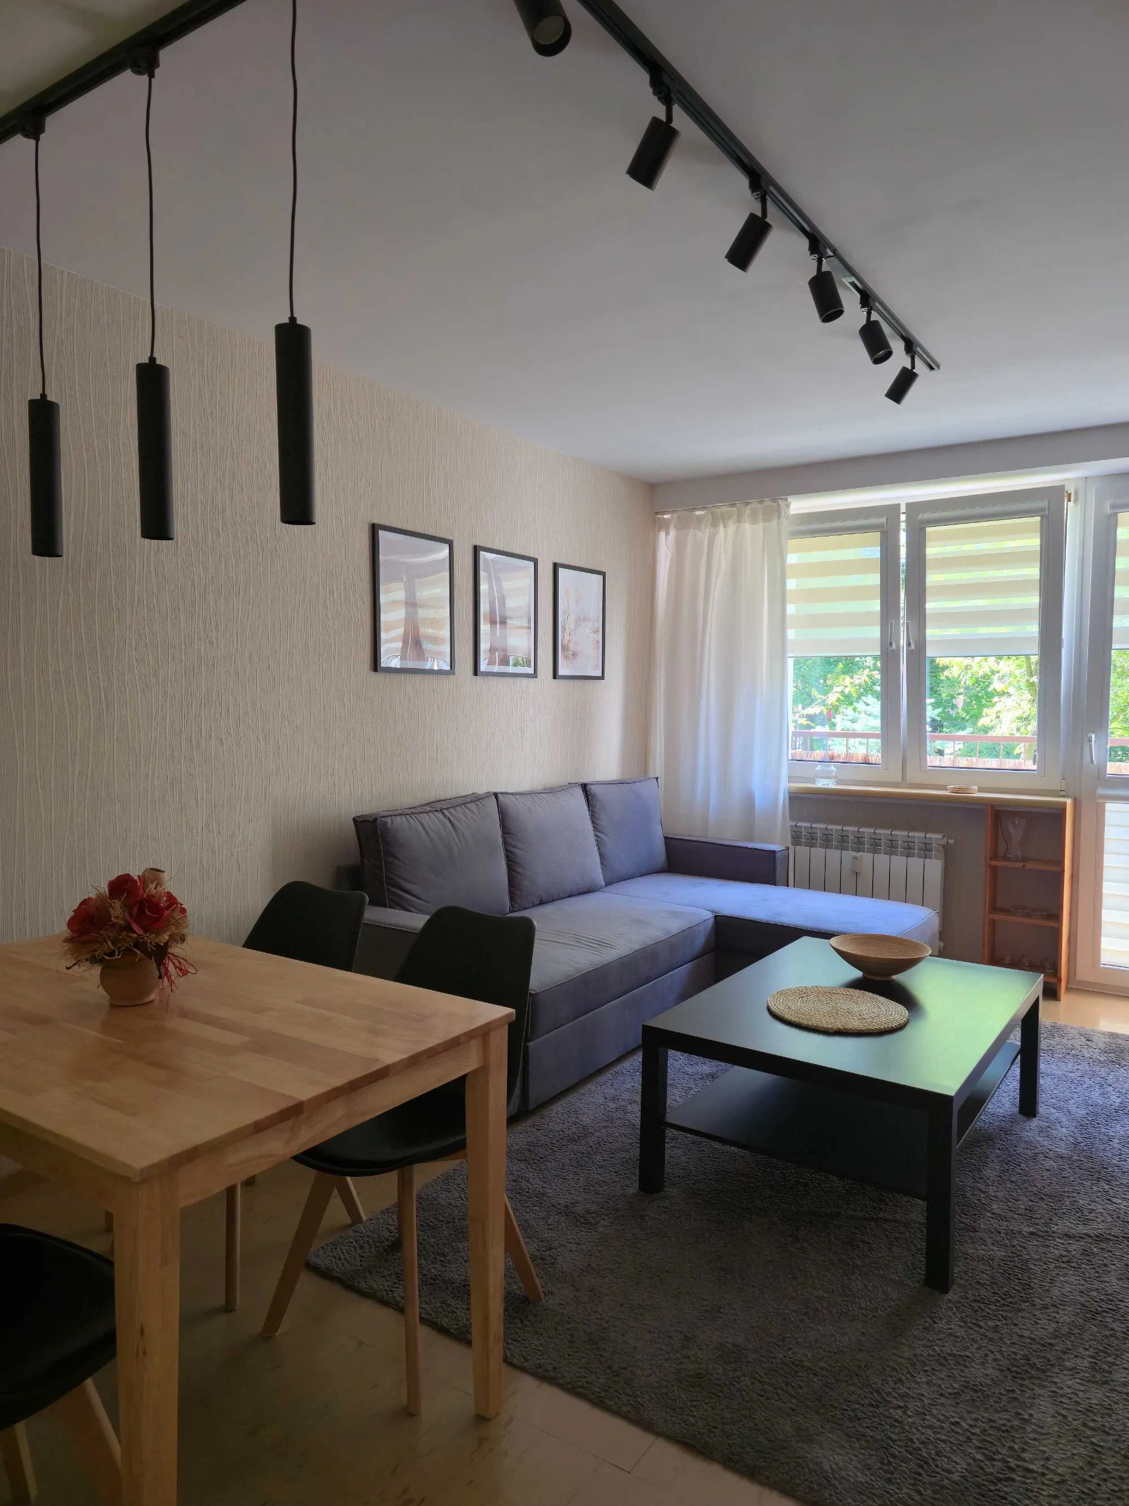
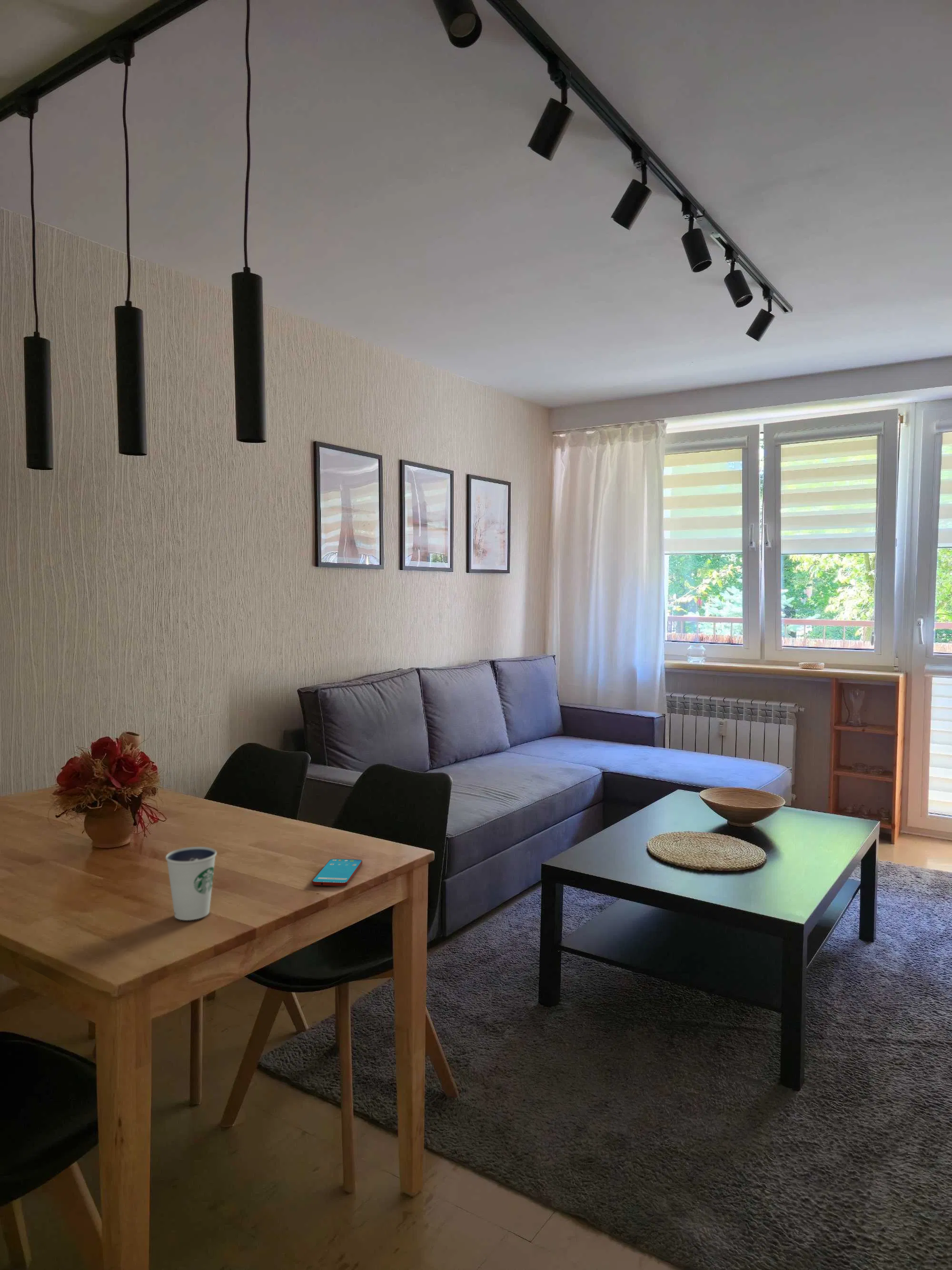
+ smartphone (338, 871)
+ dixie cup (191, 884)
